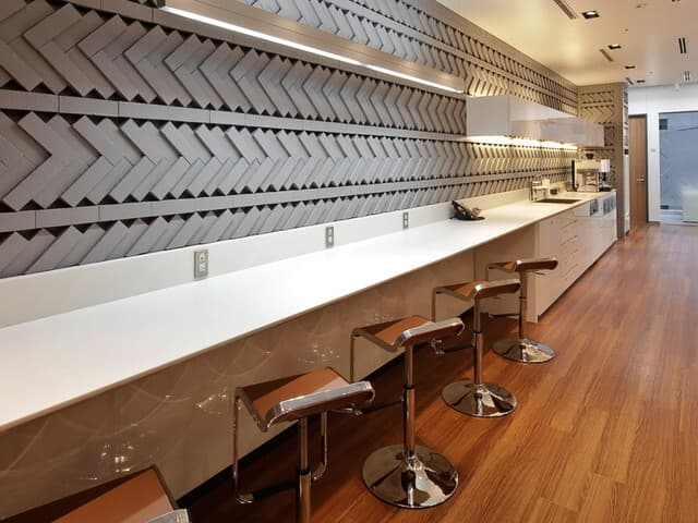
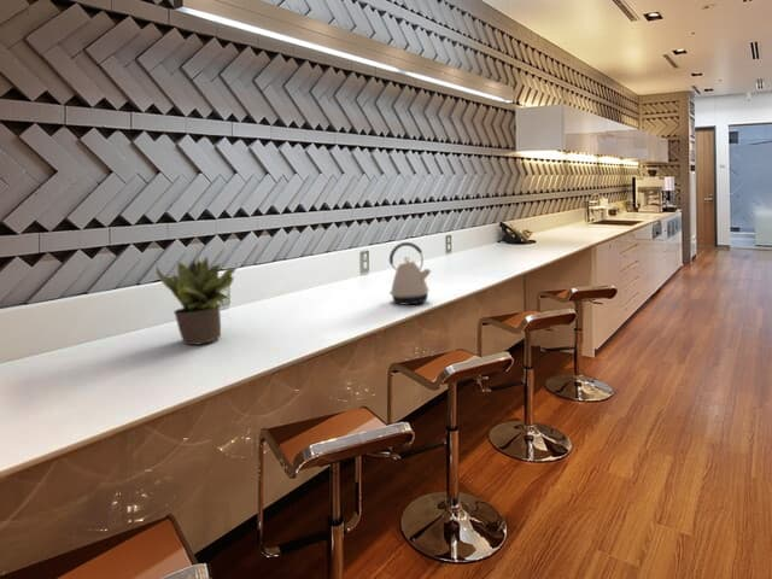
+ kettle (409, 271)
+ potted plant (199, 297)
